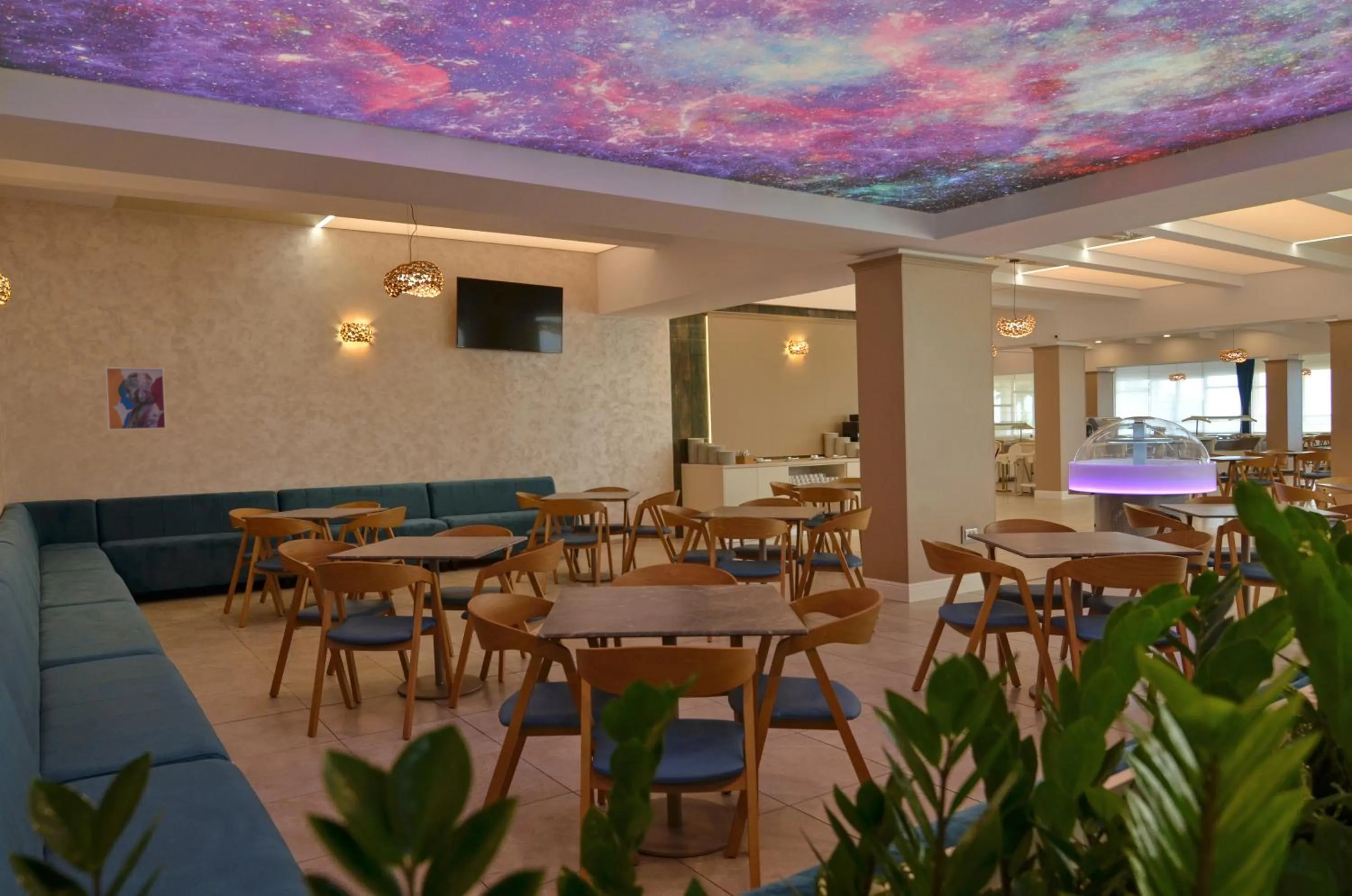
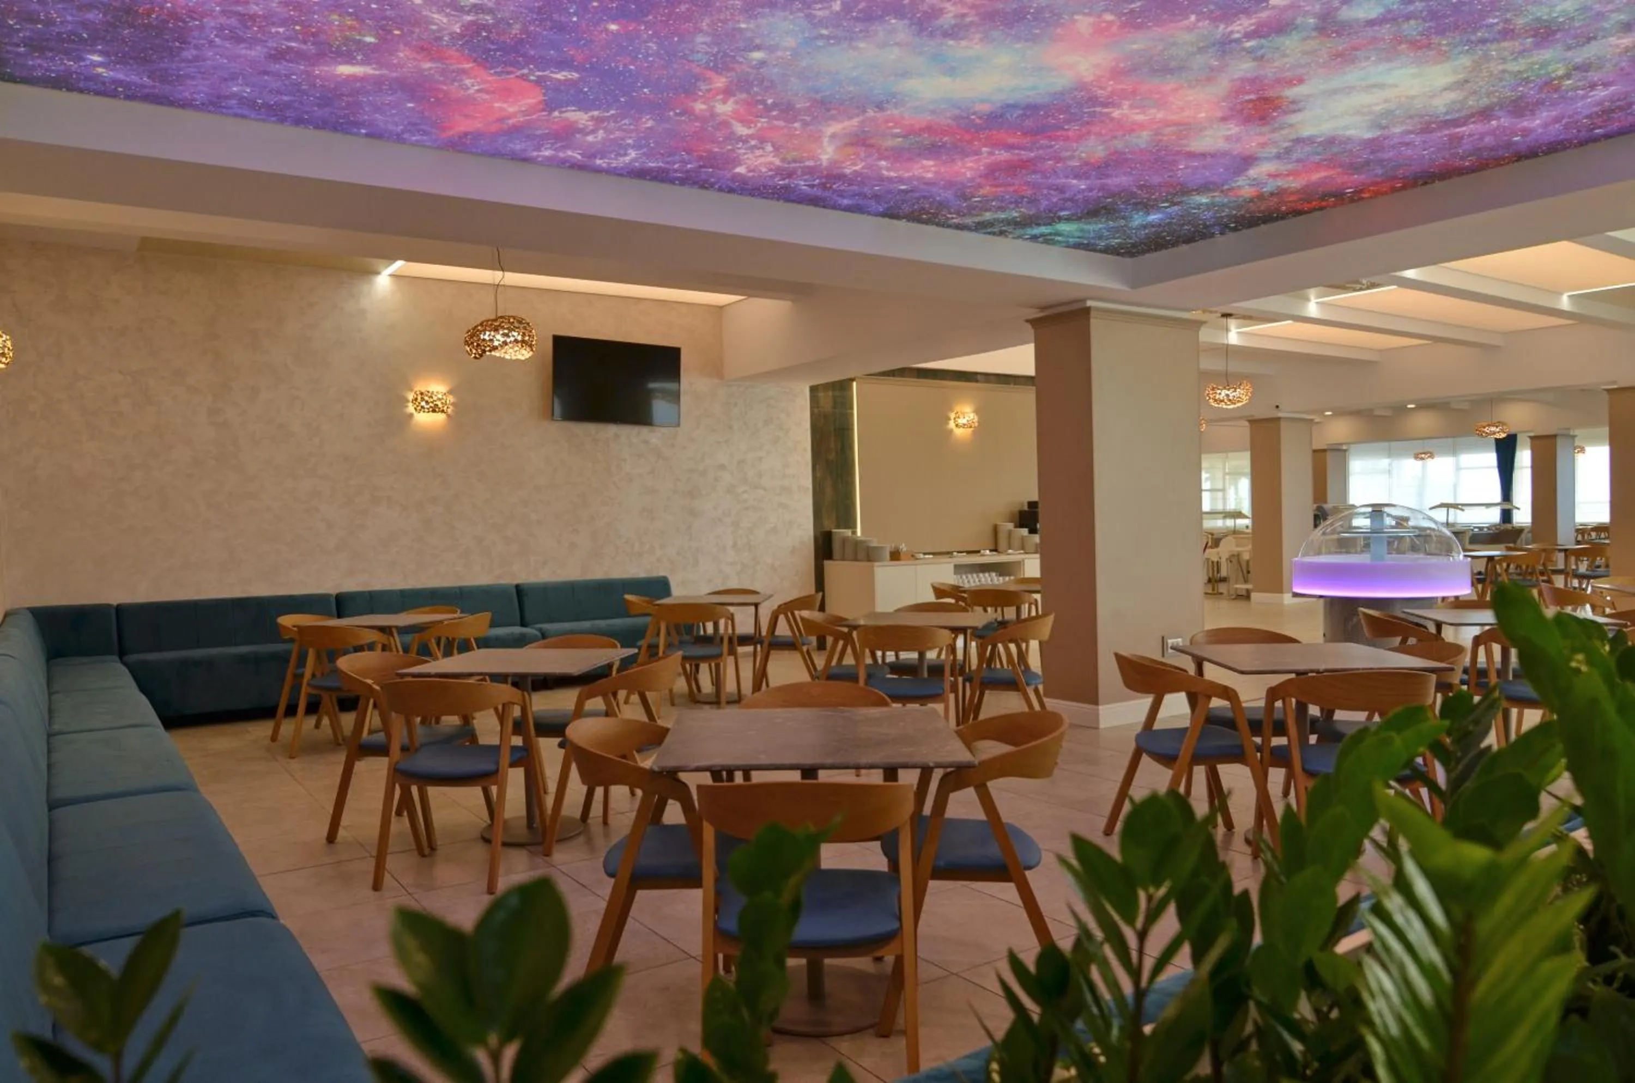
- wall art (136, 398)
